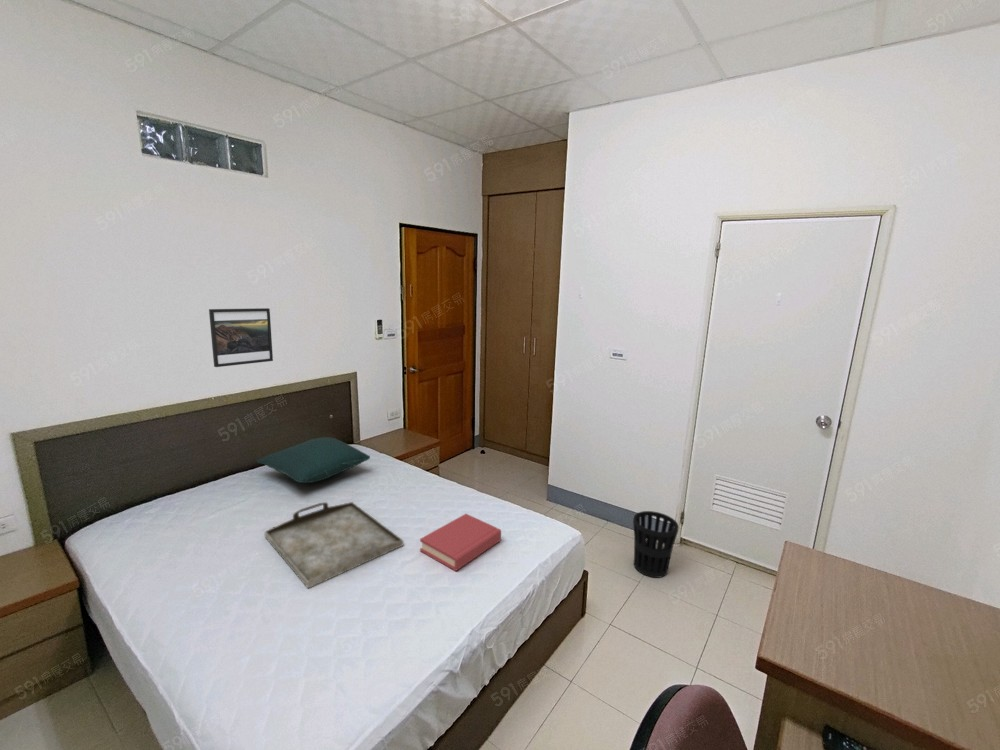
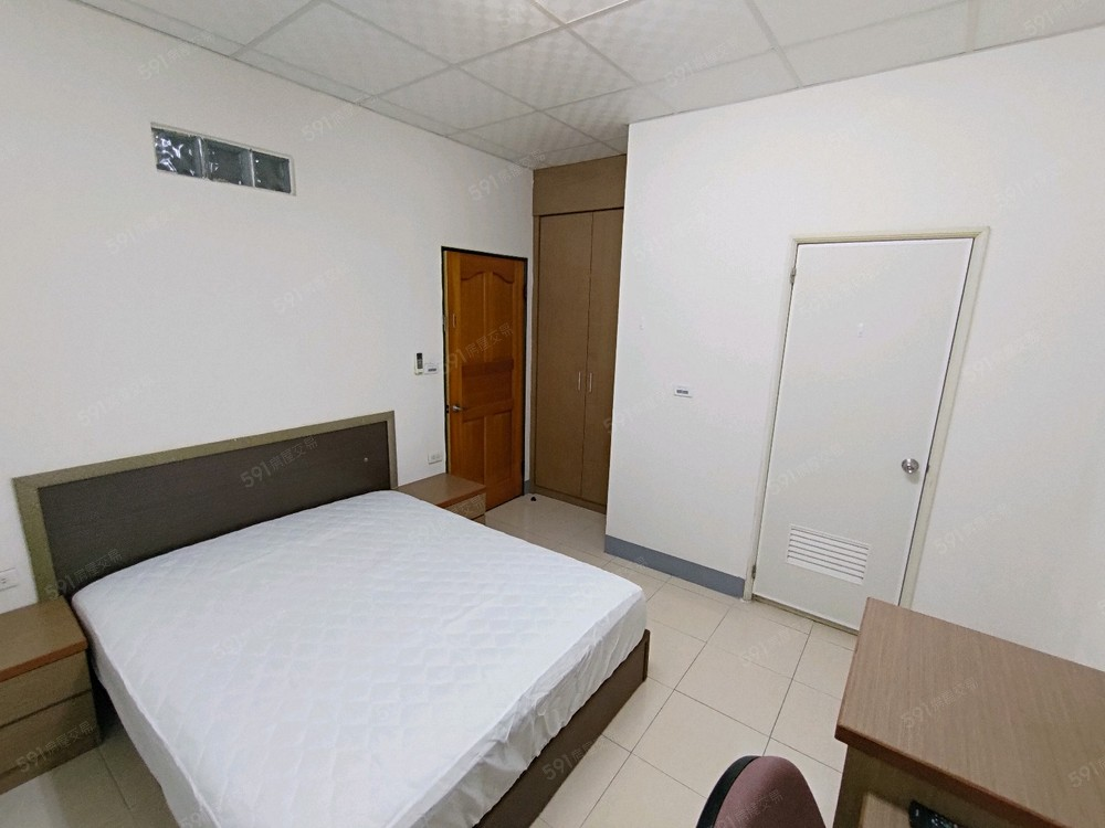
- wastebasket (653, 544)
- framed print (242, 336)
- hardback book (461, 540)
- serving tray (333, 533)
- pillow (314, 459)
